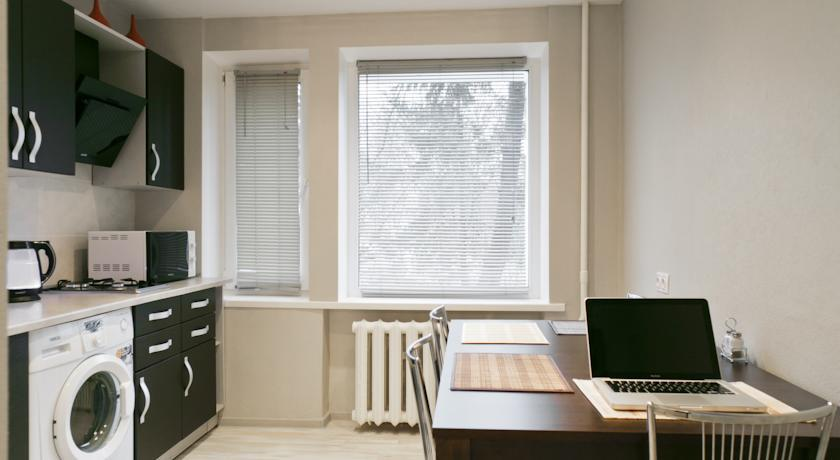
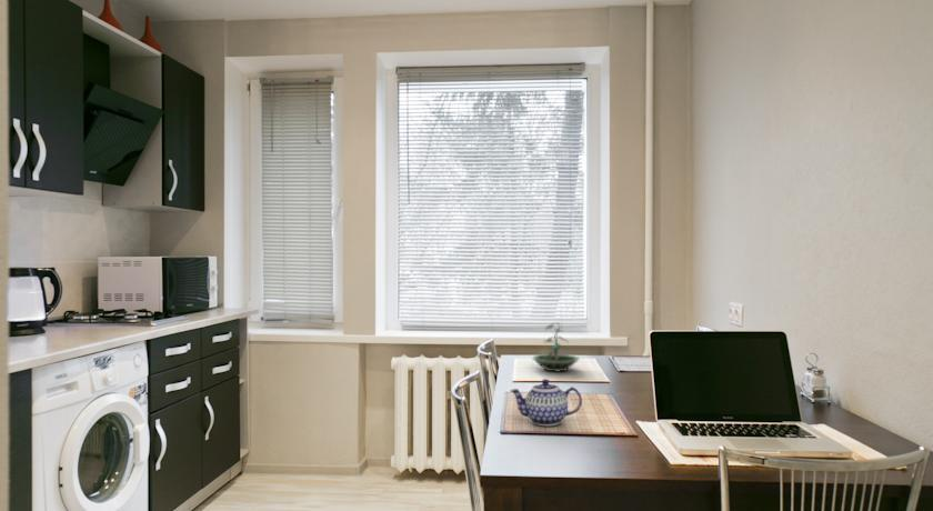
+ terrarium (555, 332)
+ teapot (545, 400)
